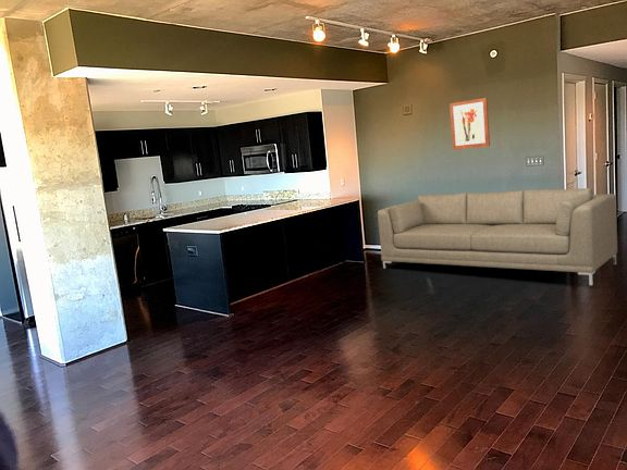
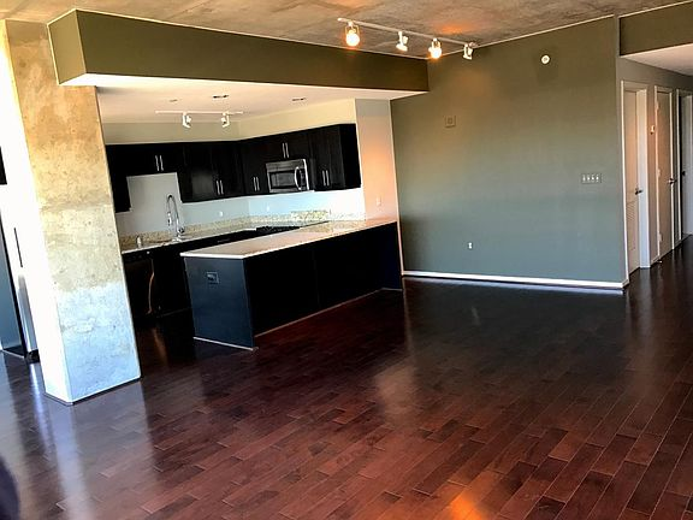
- wall art (469, 124)
- sofa (488, 231)
